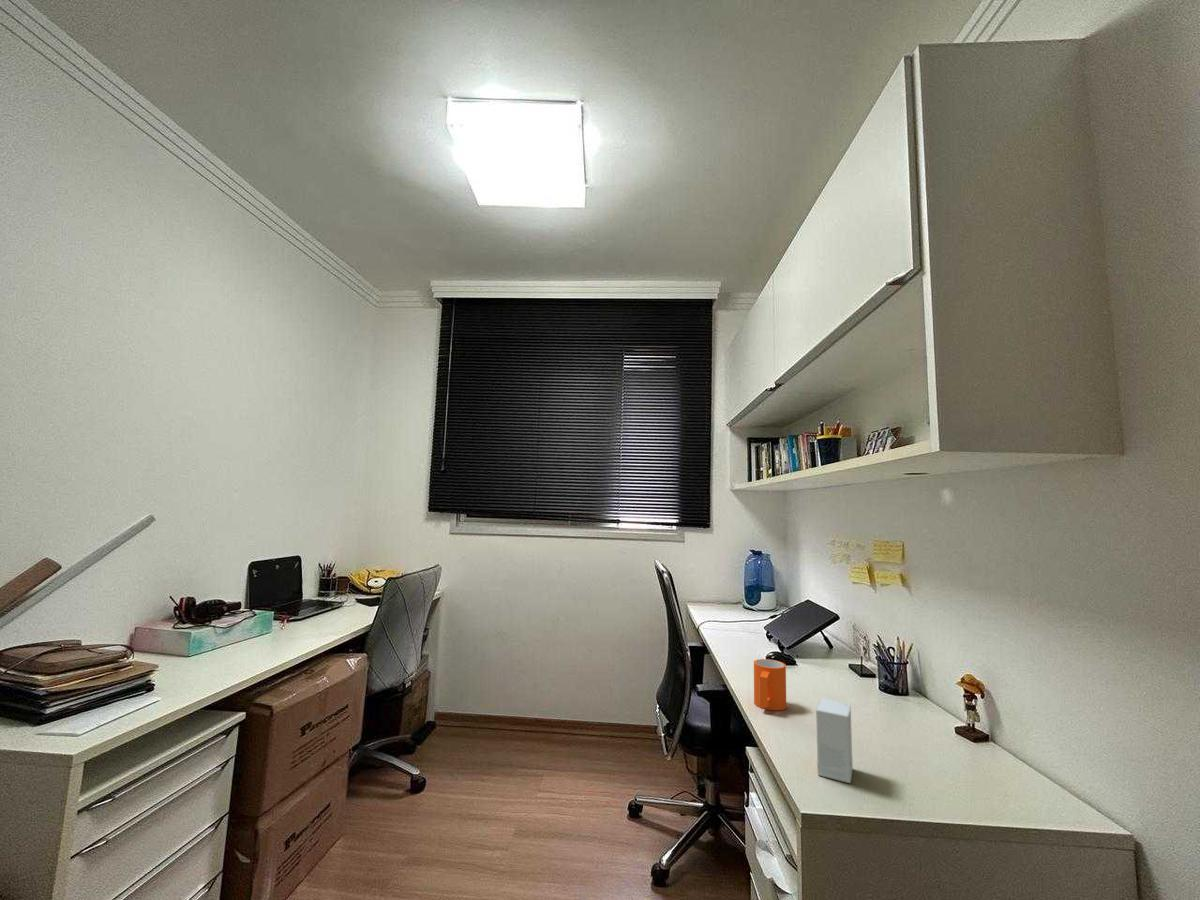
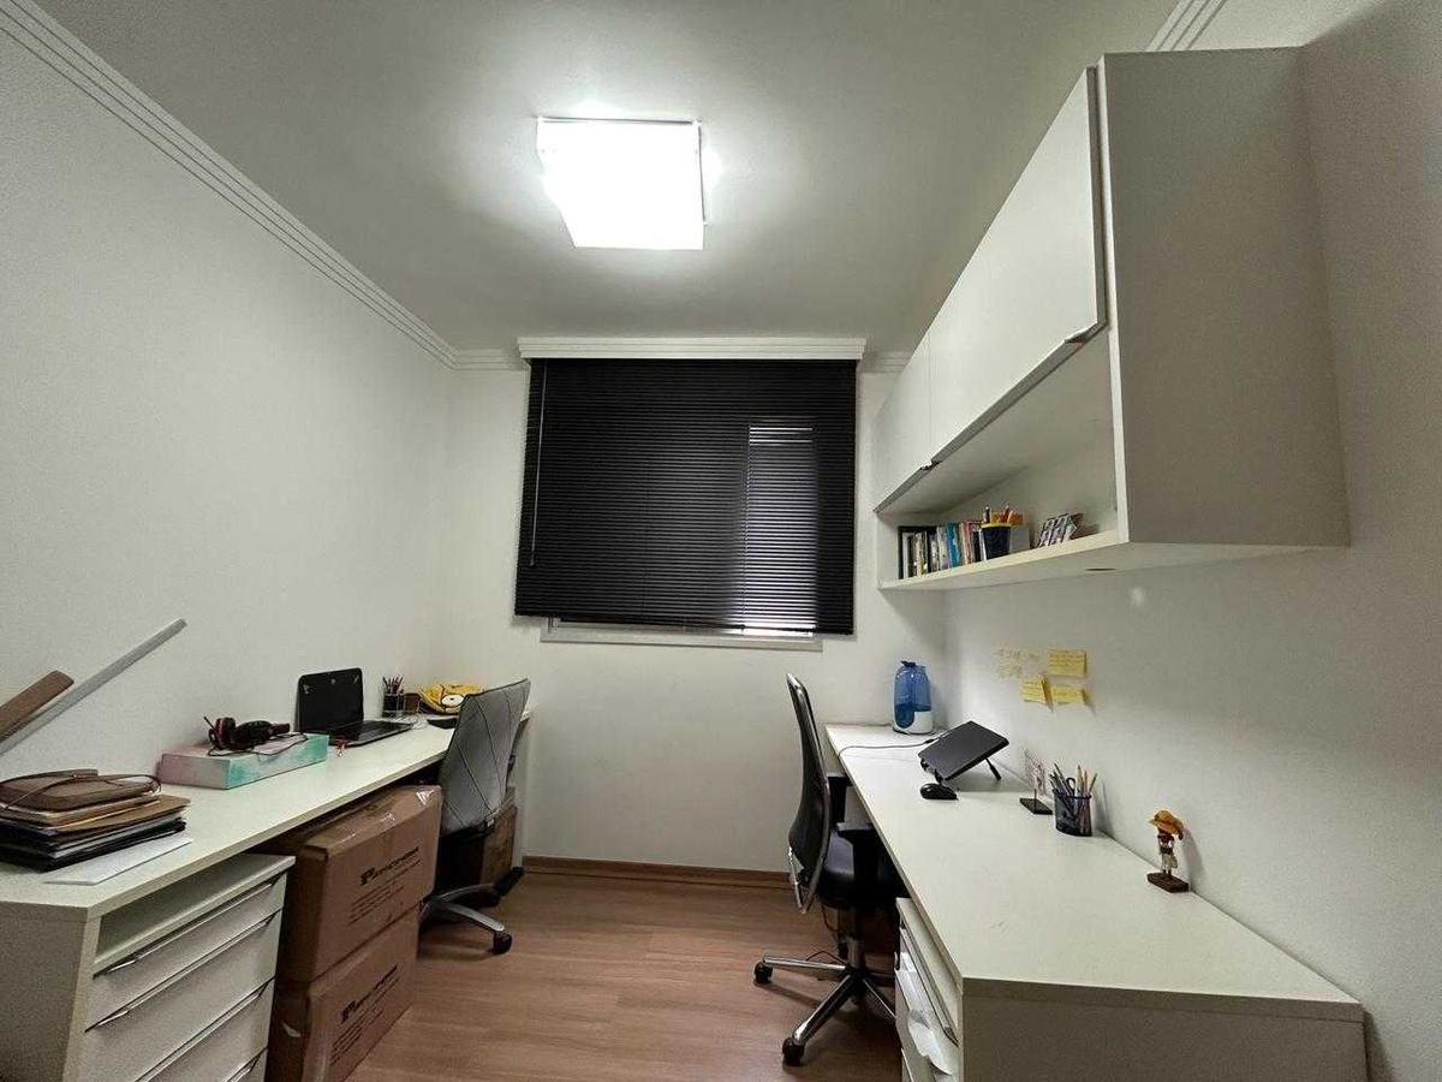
- small box (834, 738)
- mug (771, 685)
